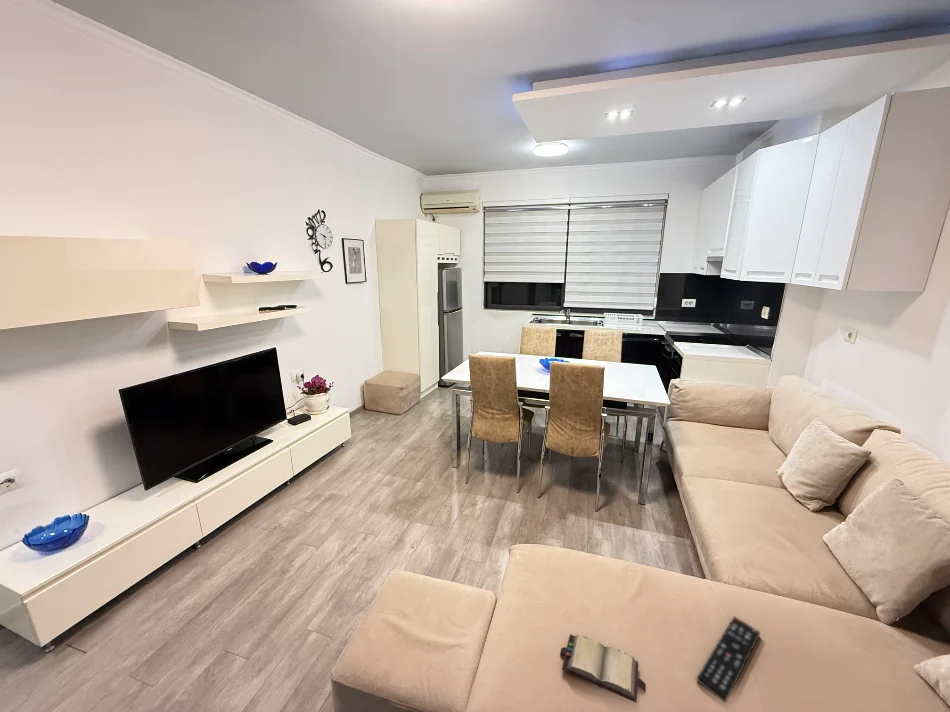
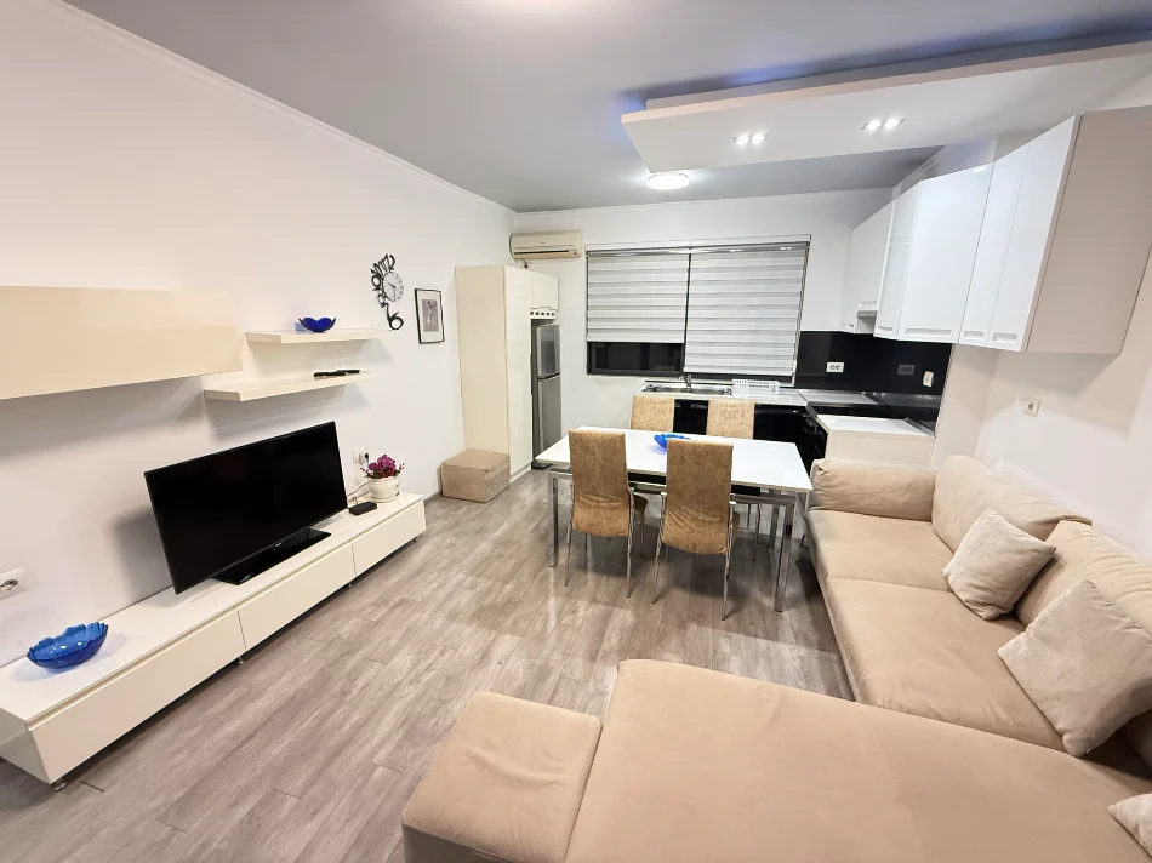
- remote control (730, 654)
- hardback book (601, 663)
